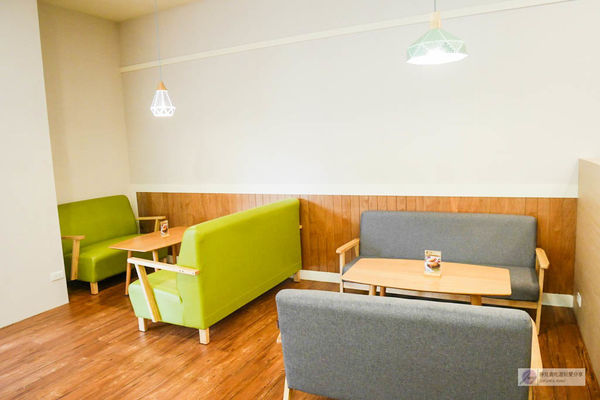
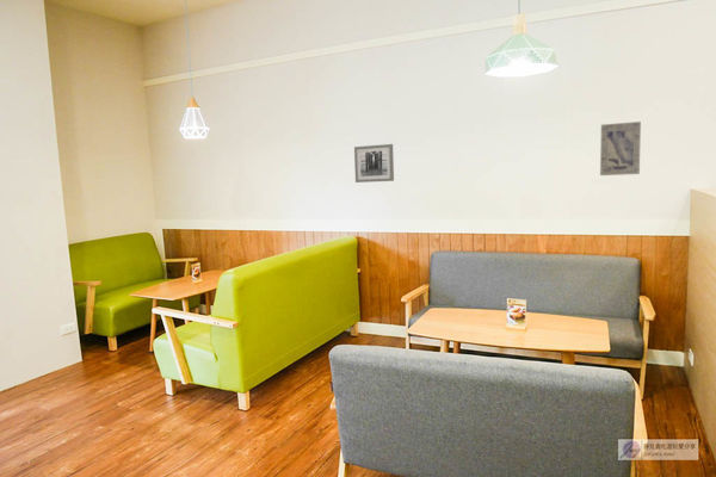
+ wall art (374, 163)
+ wall art (619, 149)
